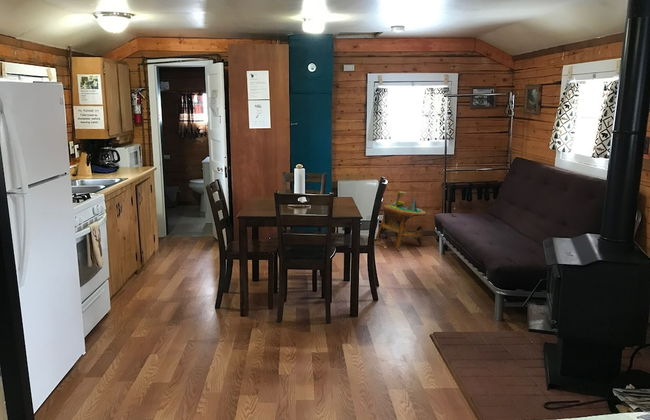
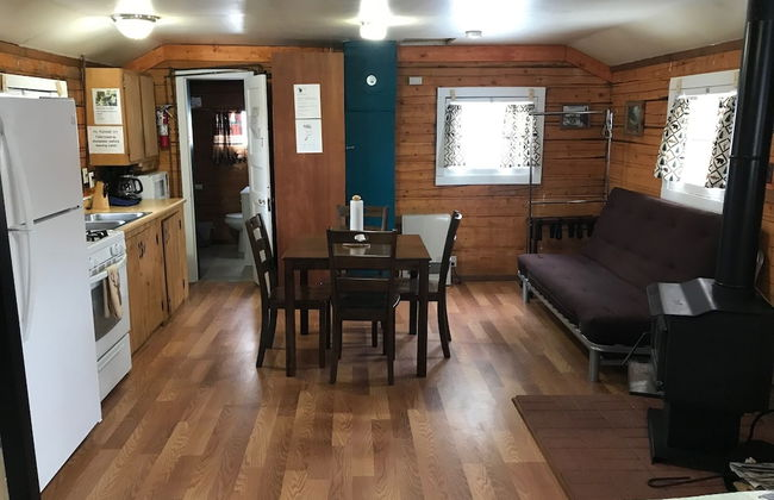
- side table (400, 218)
